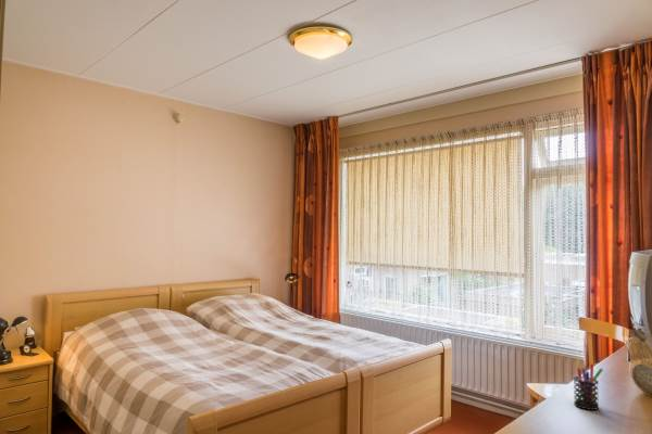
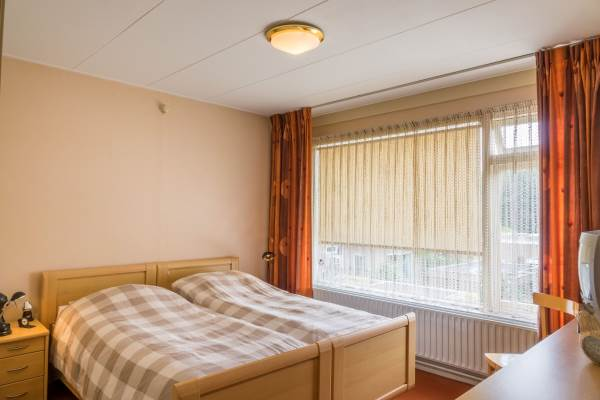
- pen holder (589, 383)
